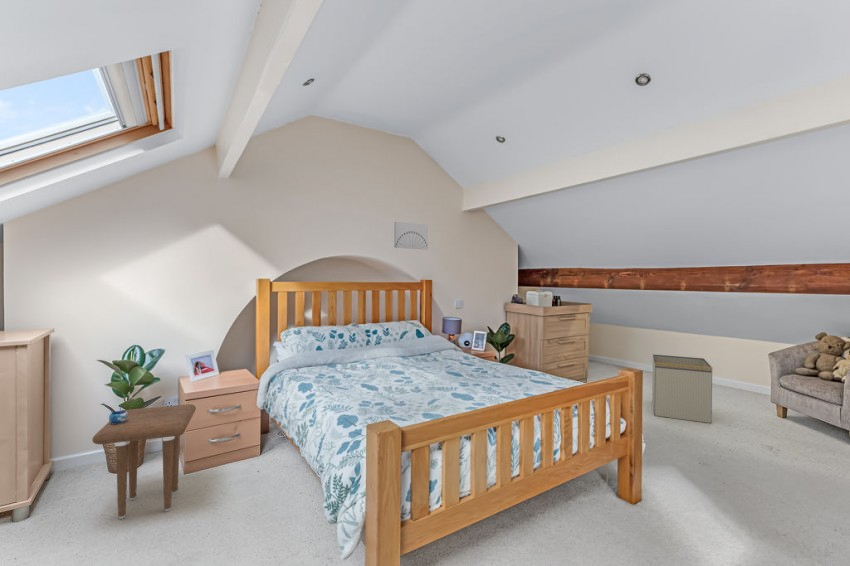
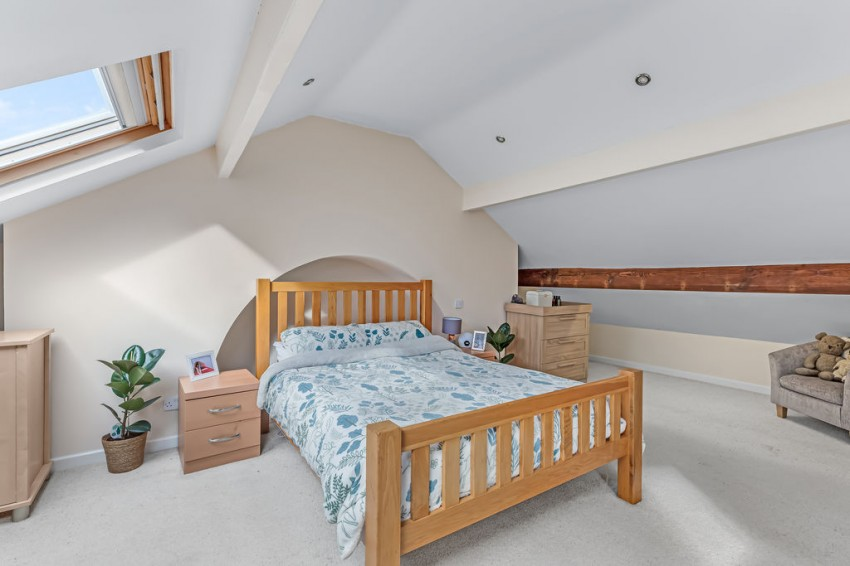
- mug (118, 415)
- storage bin (679, 385)
- side table (137, 459)
- wall art (411, 236)
